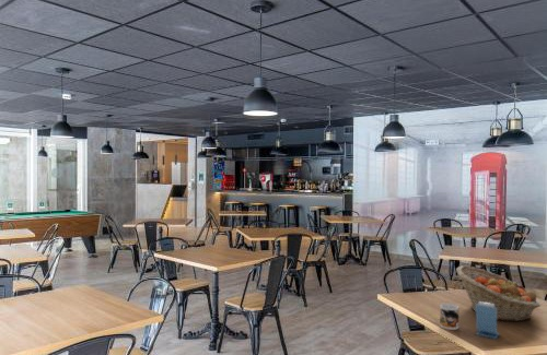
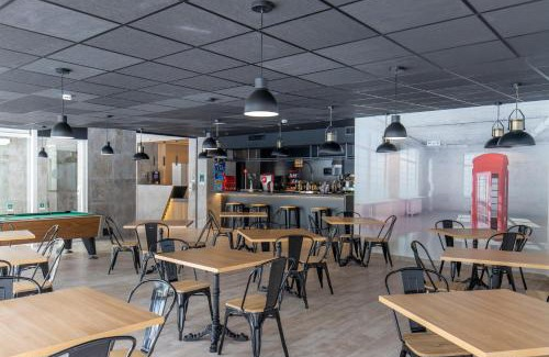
- mug (449, 315)
- smartphone (487, 318)
- fruit basket (496, 291)
